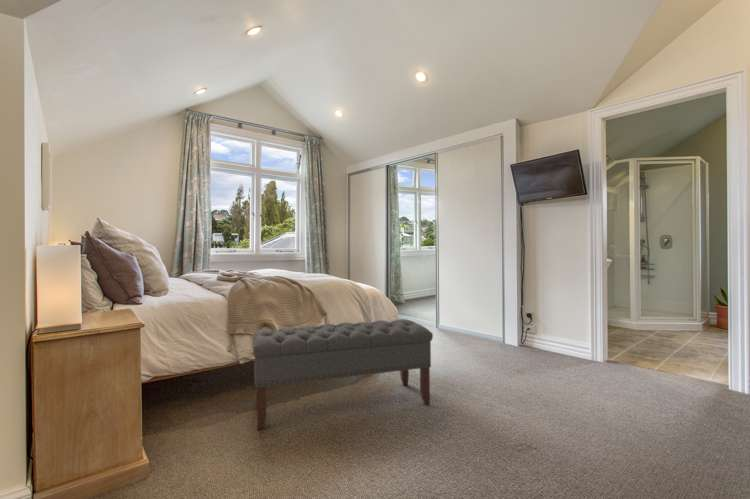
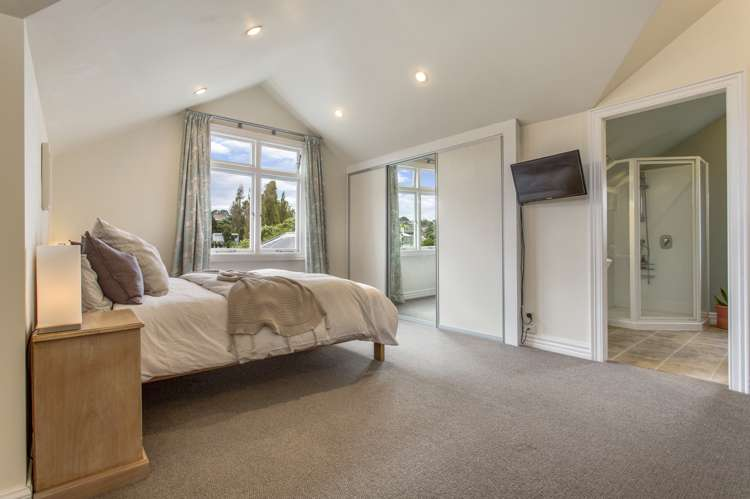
- bench (342, 365)
